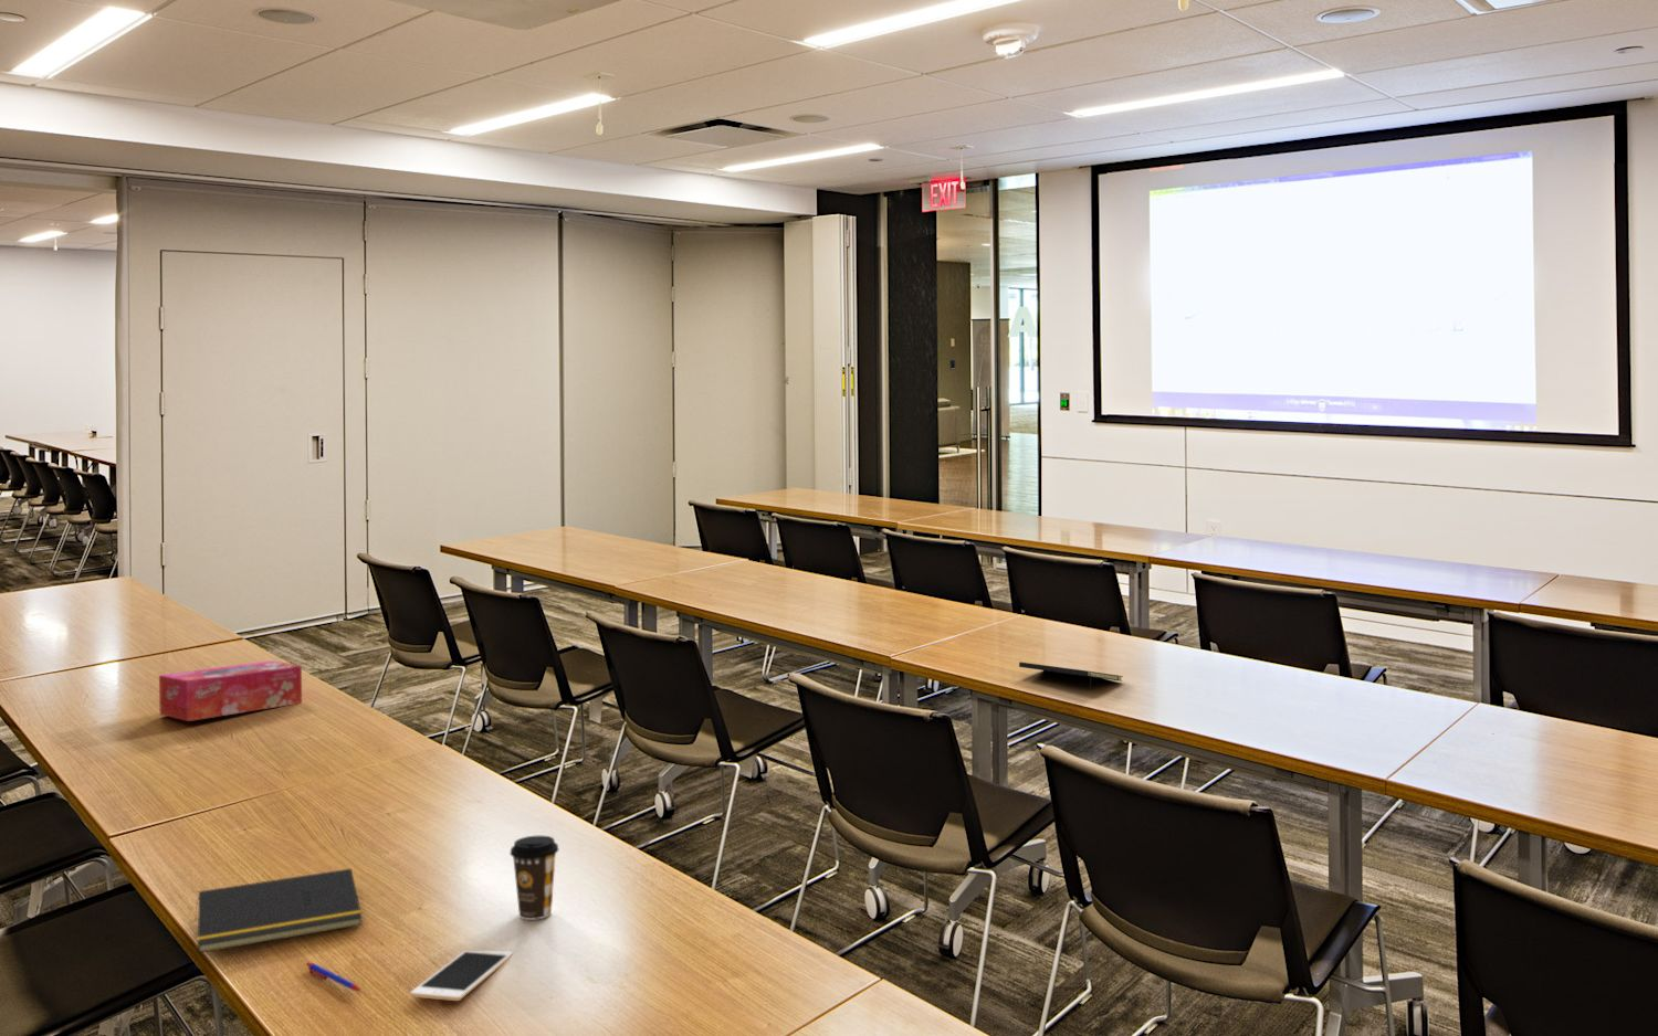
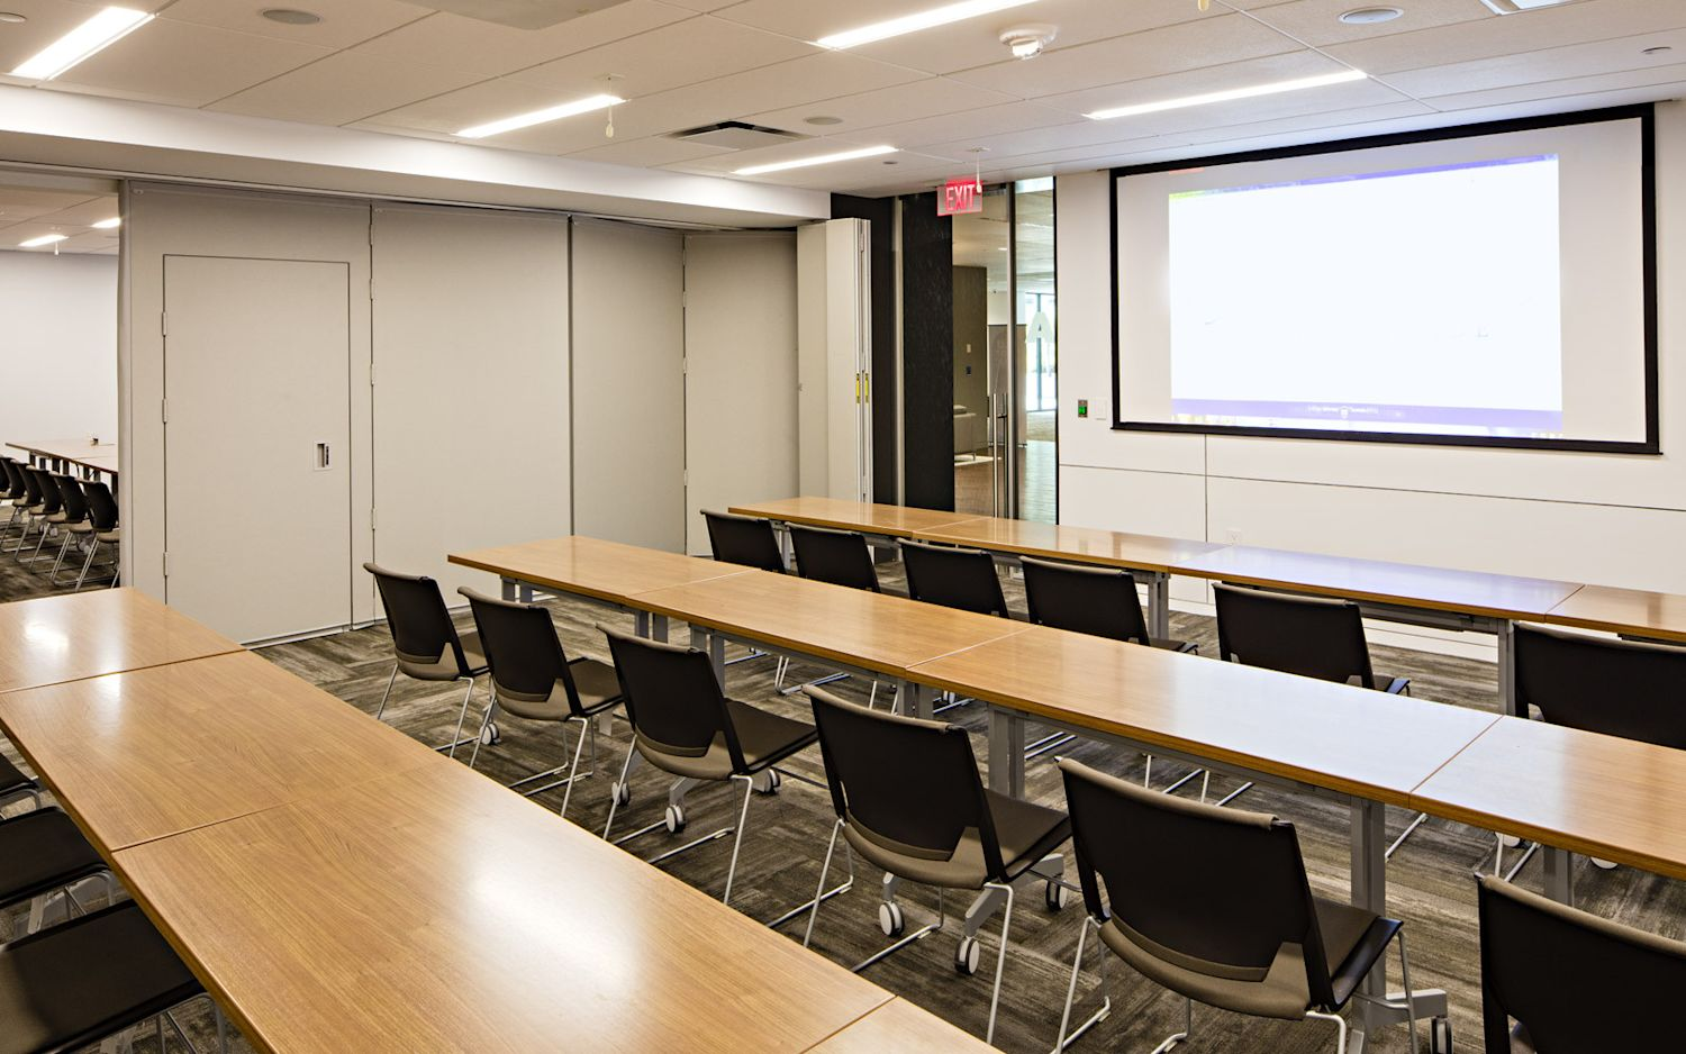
- cell phone (463, 973)
- coffee cup (534, 877)
- notepad (280, 908)
- notepad (1070, 672)
- pen (333, 976)
- tissue box (232, 689)
